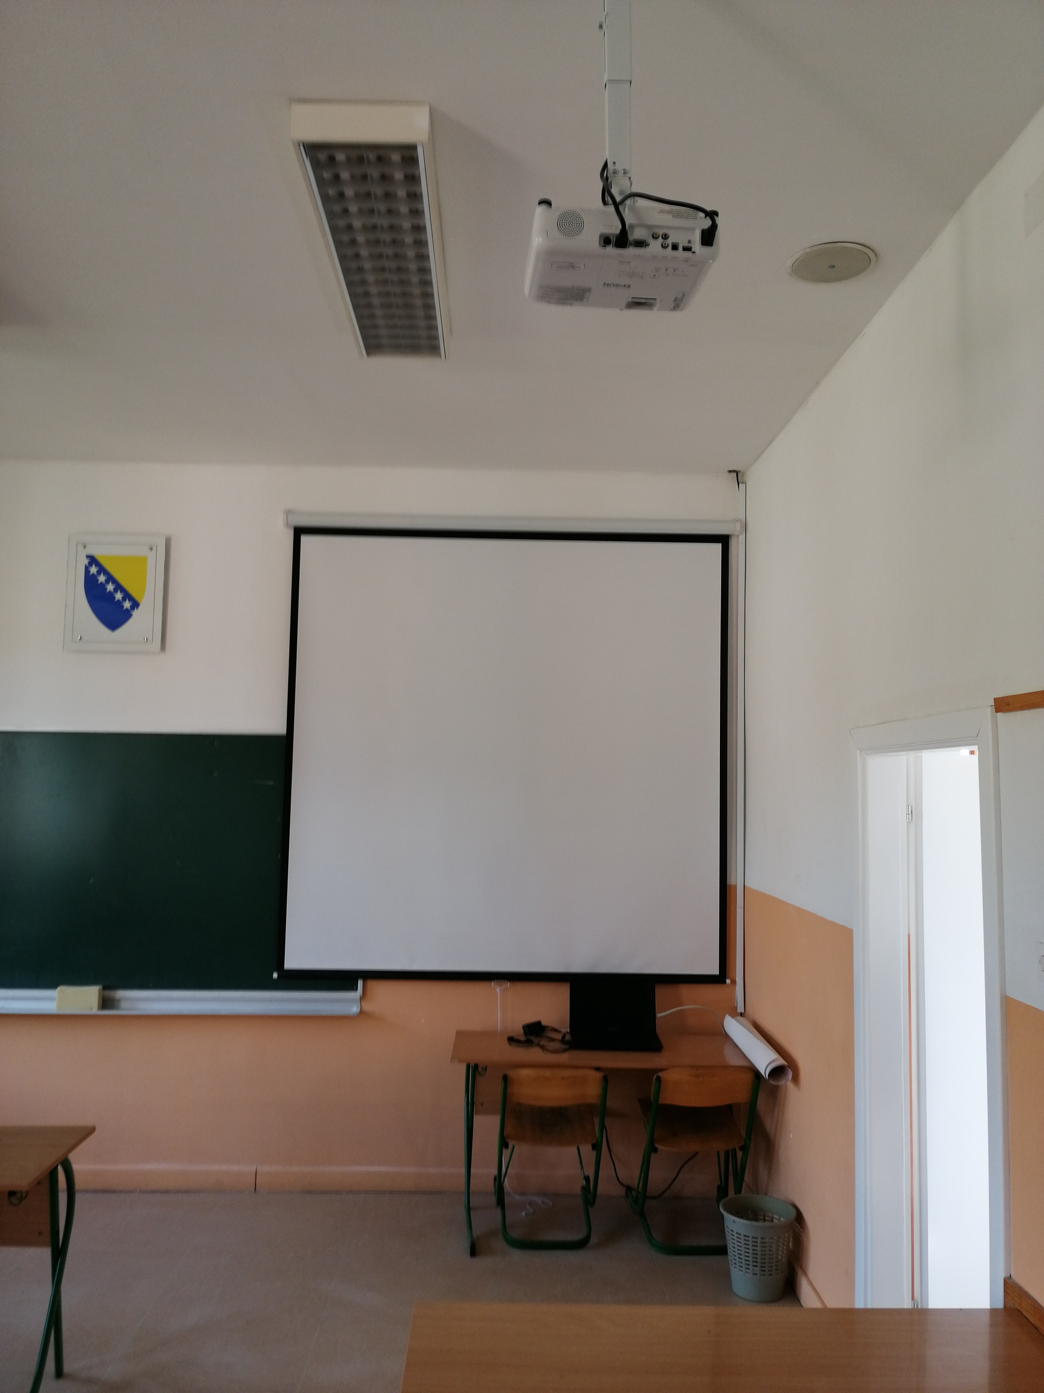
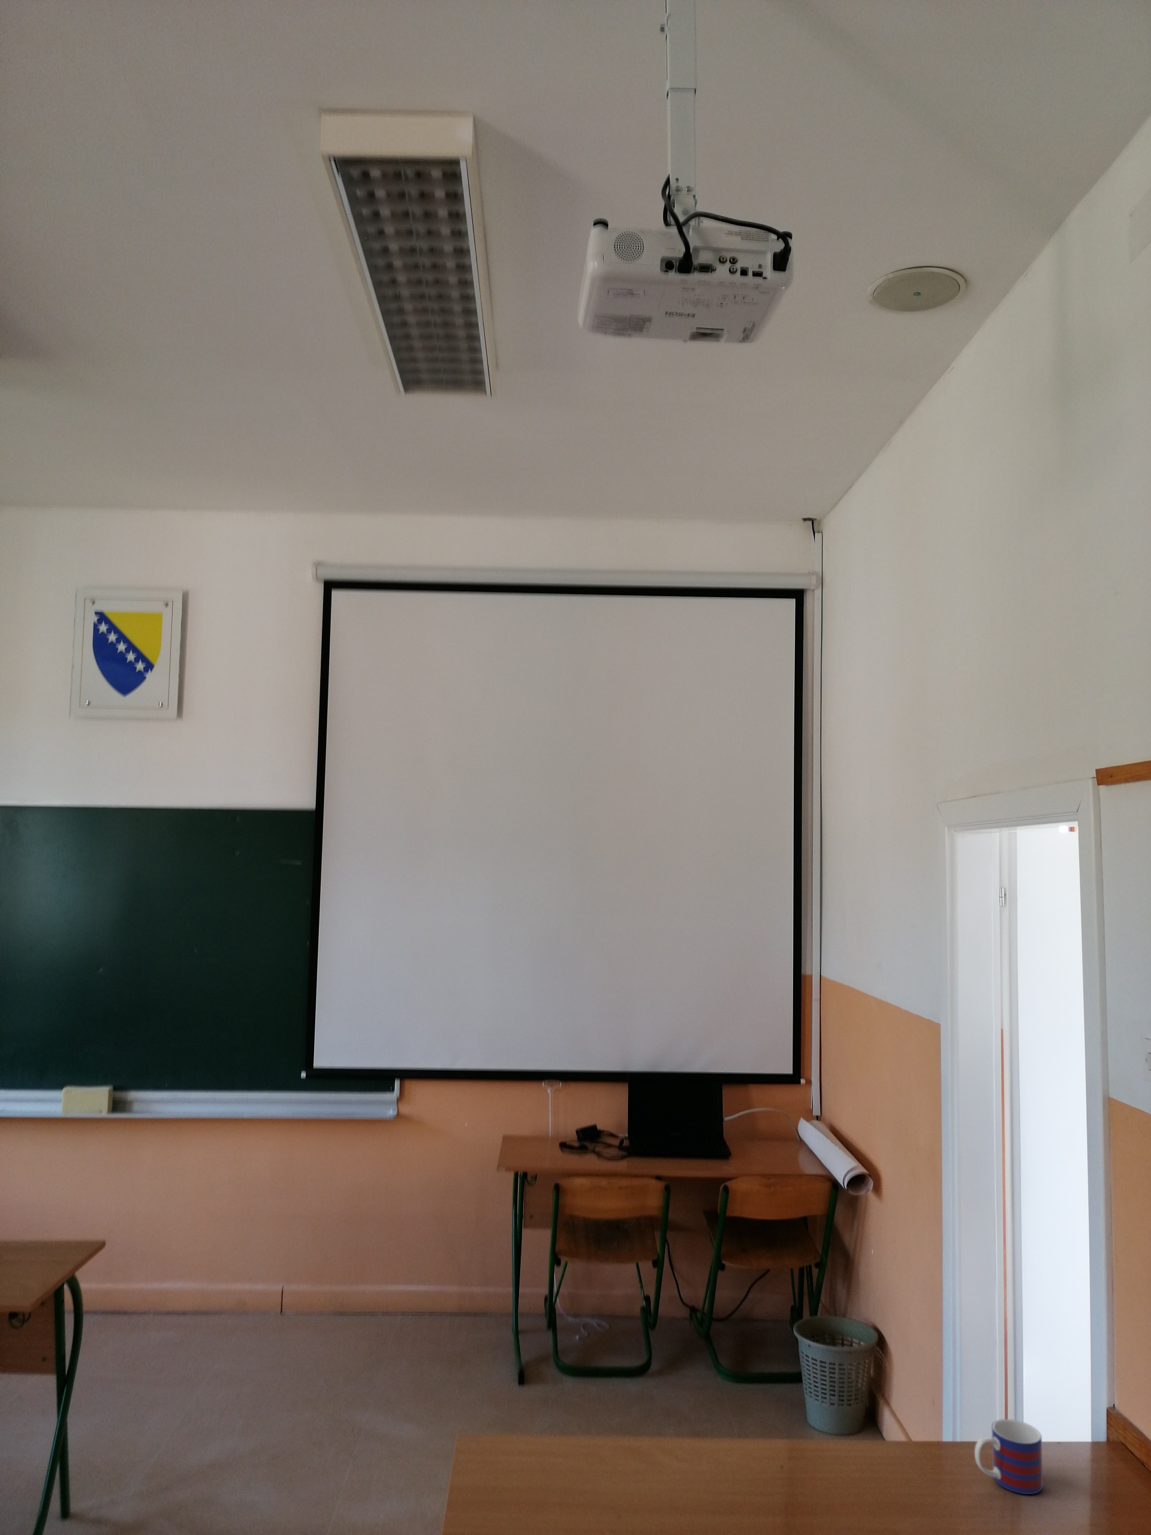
+ mug (1007, 1458)
